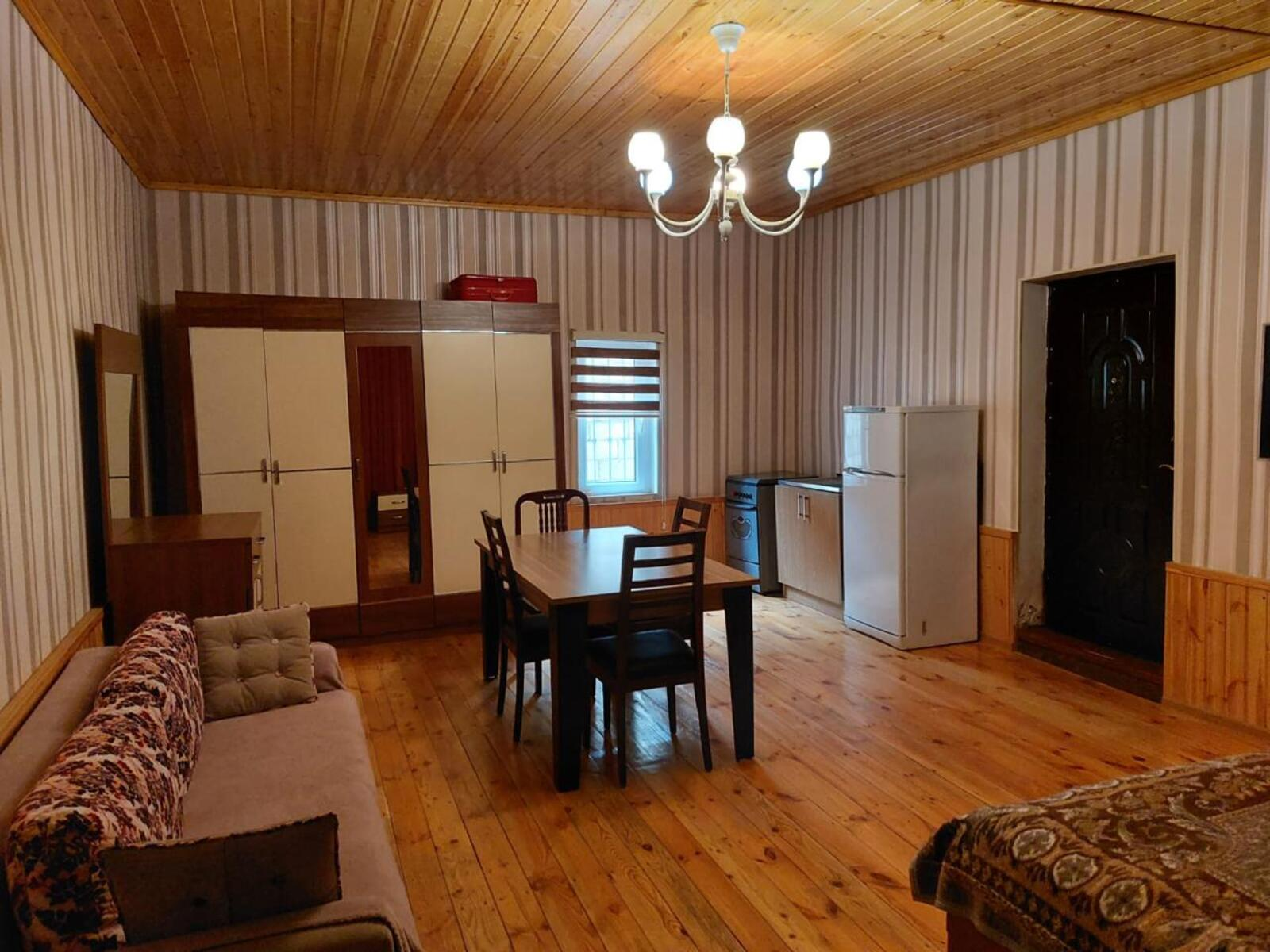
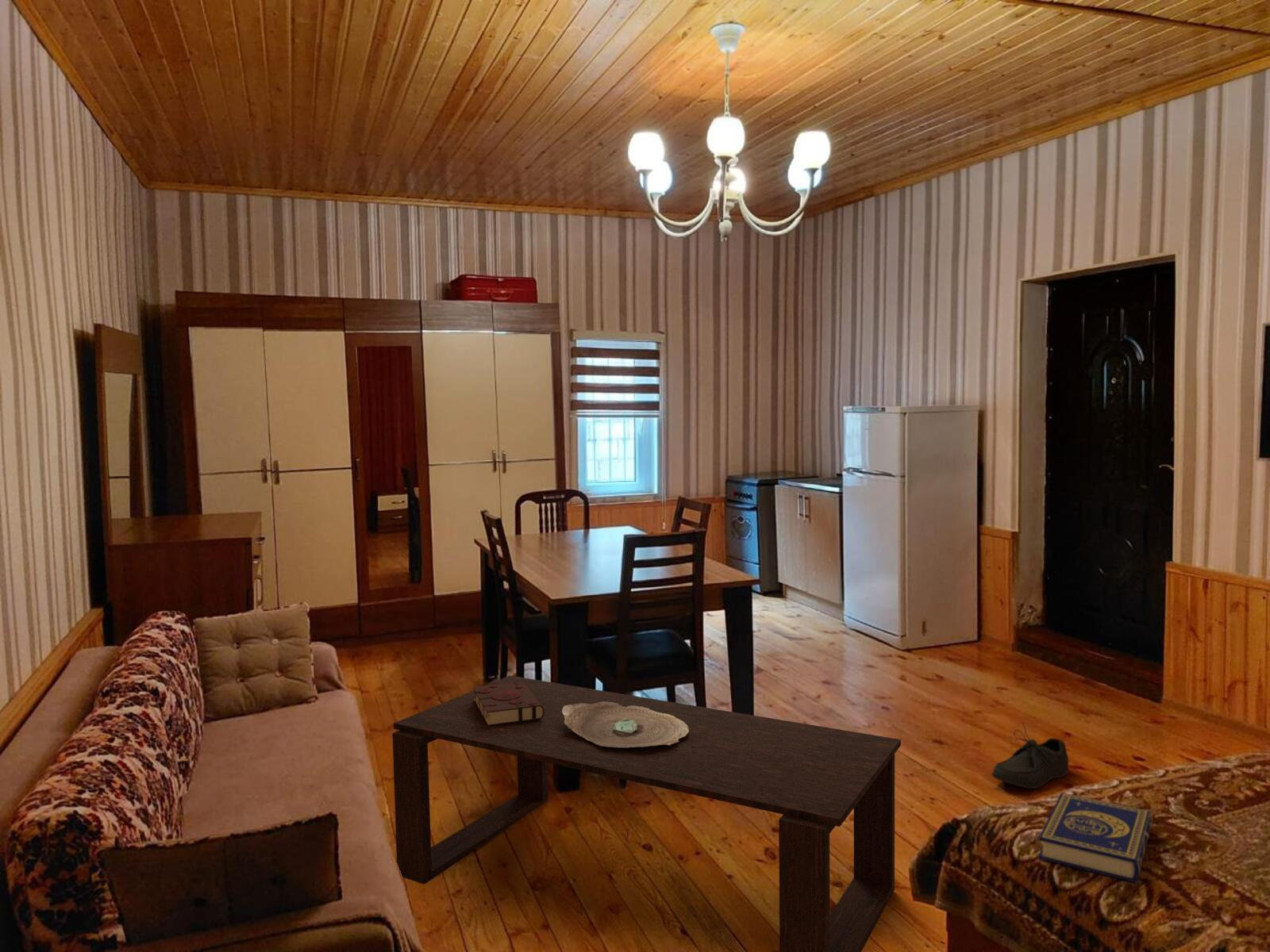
+ coffee table (645, 784)
+ book (1097, 832)
+ decorative bowl (626, 720)
+ book (505, 699)
+ arctic (1030, 754)
